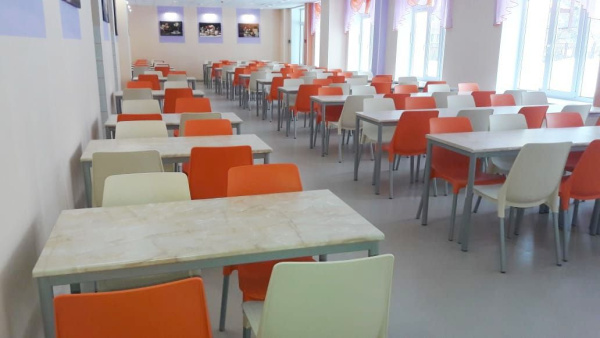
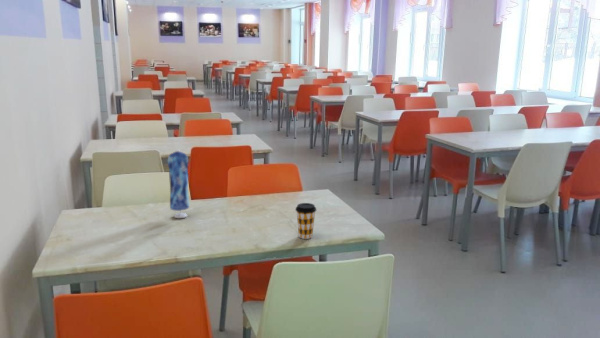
+ coffee cup (305, 221)
+ dress (179, 183)
